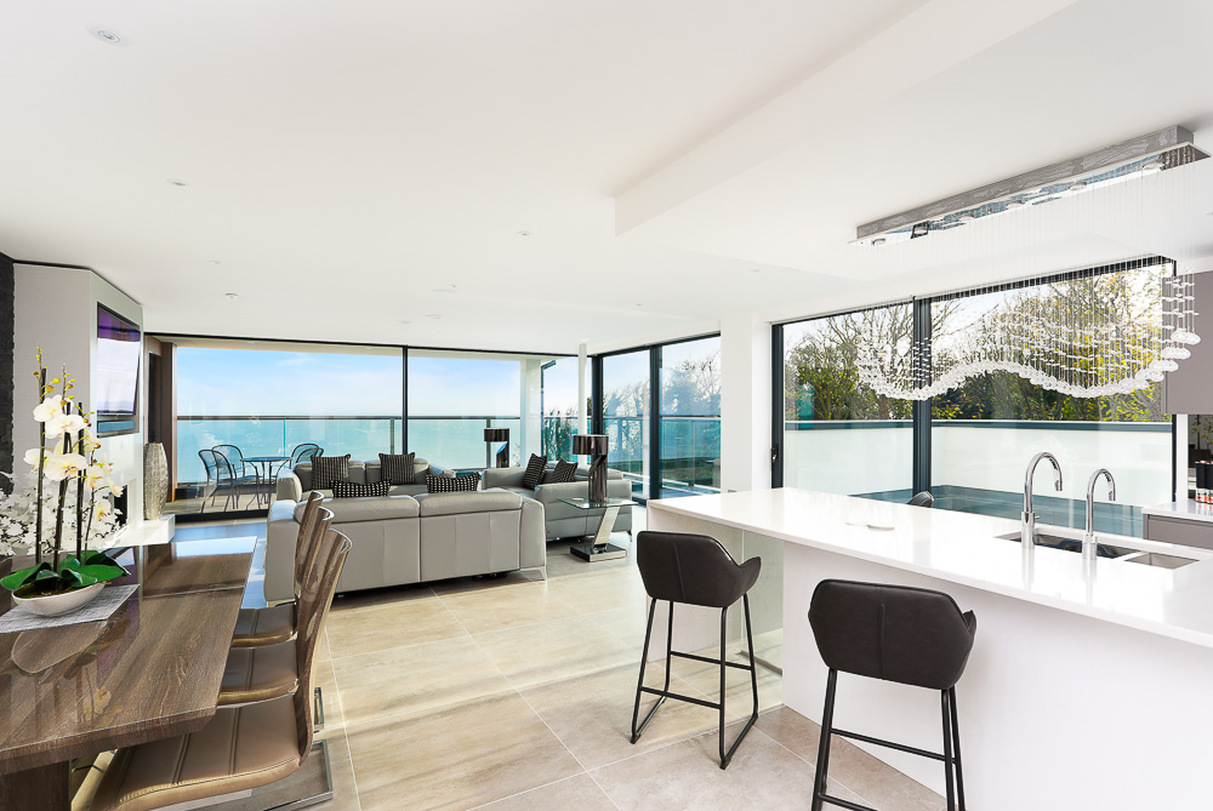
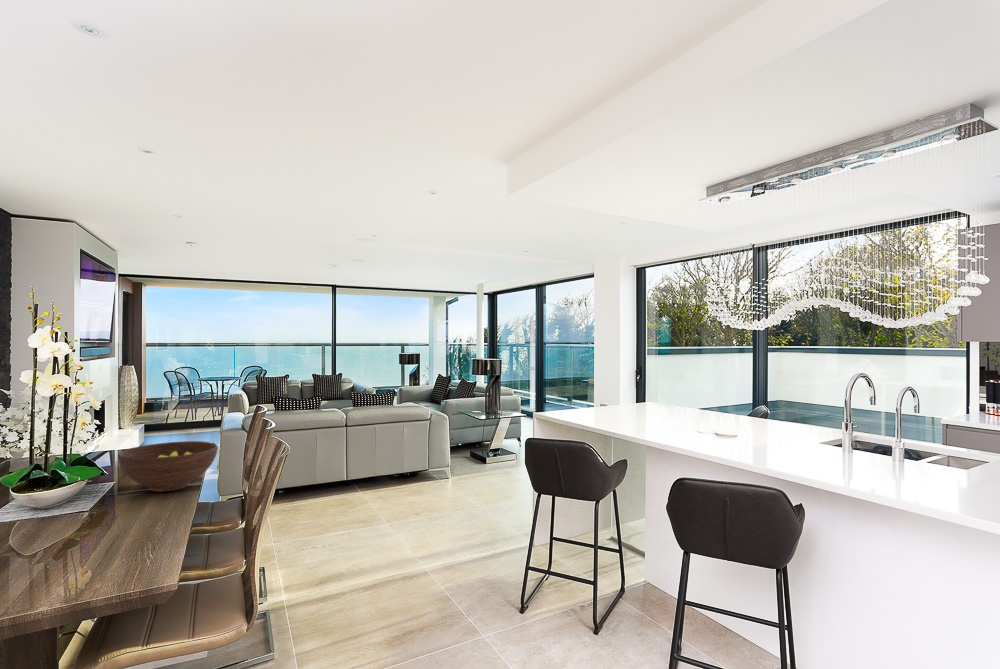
+ fruit bowl (169, 468)
